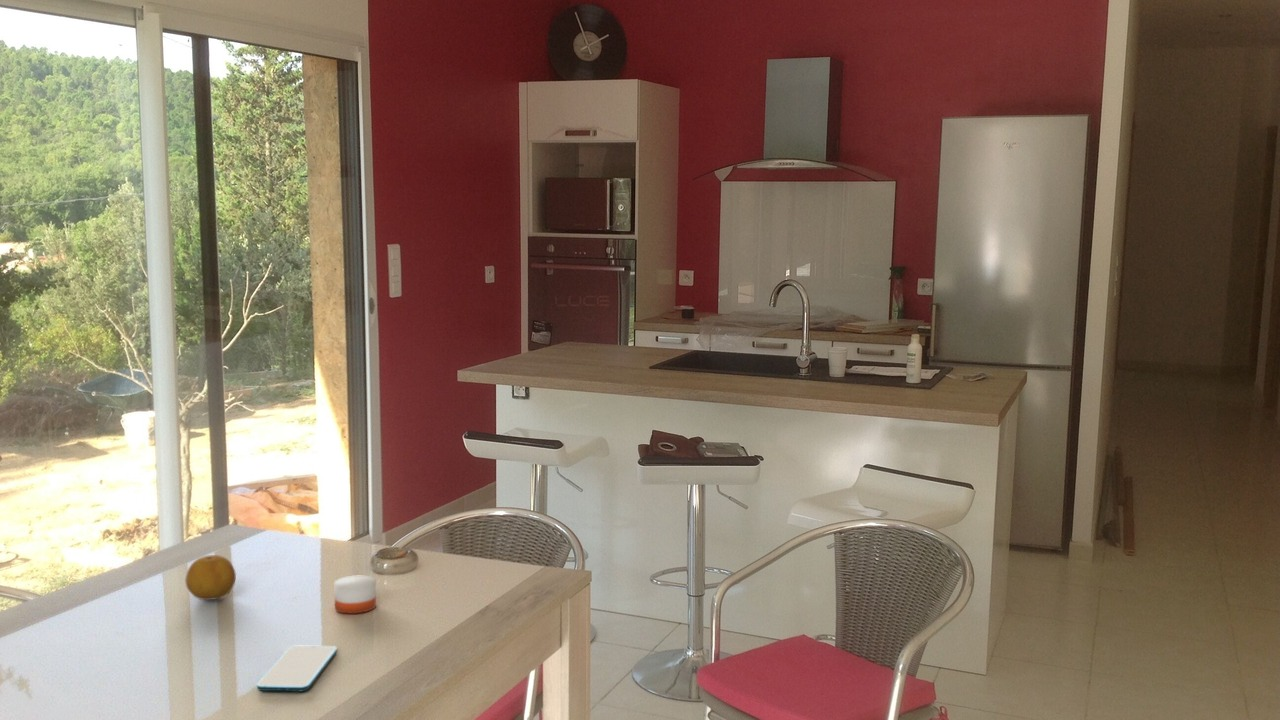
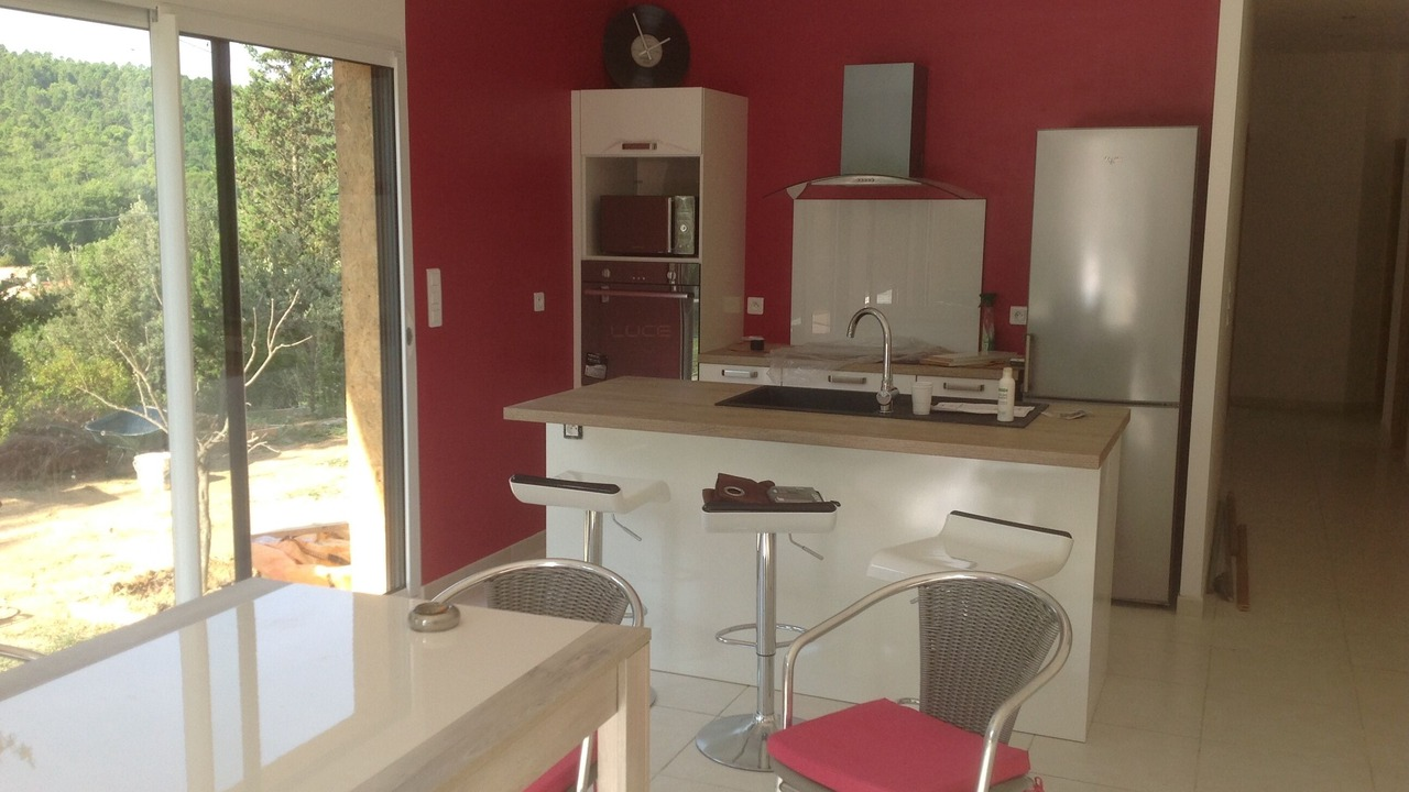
- candle (355, 580)
- fruit (210, 578)
- smartphone (298, 667)
